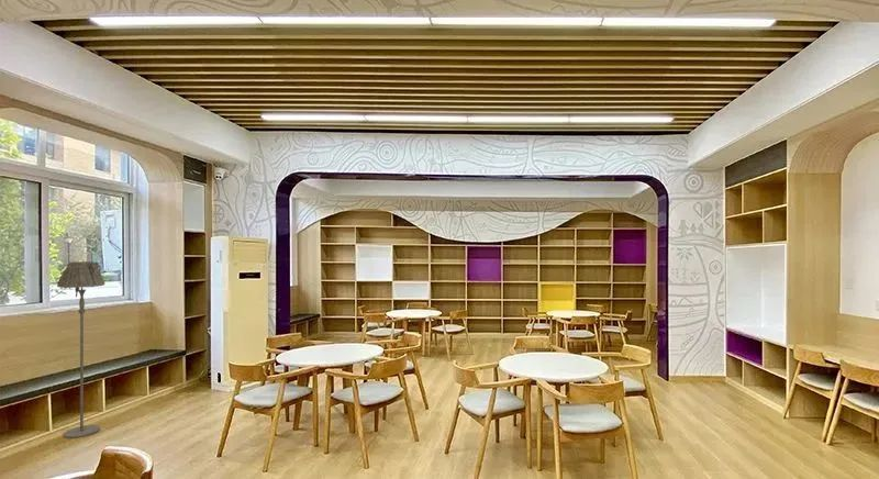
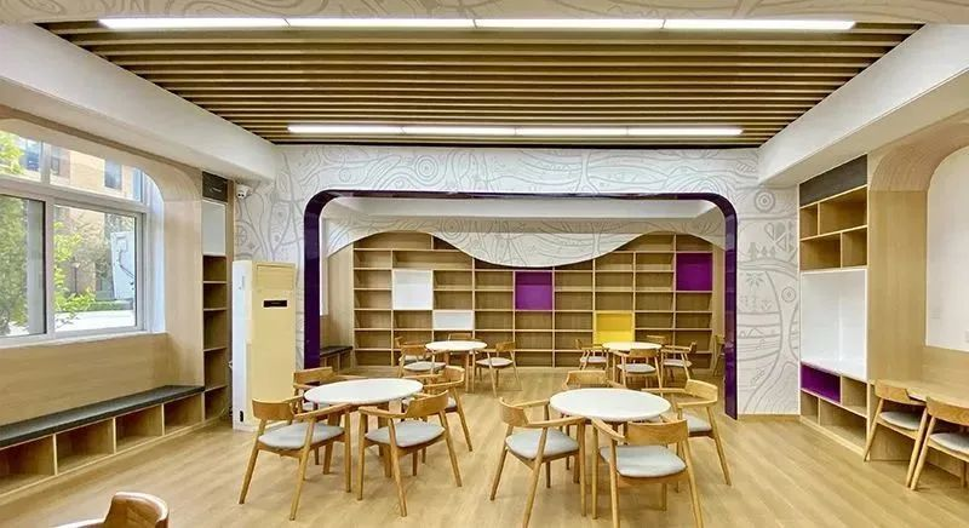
- floor lamp (81, 347)
